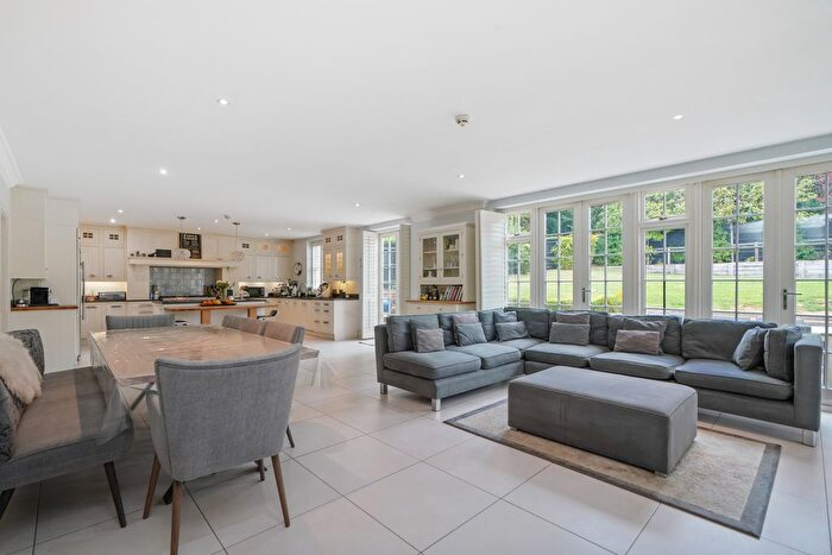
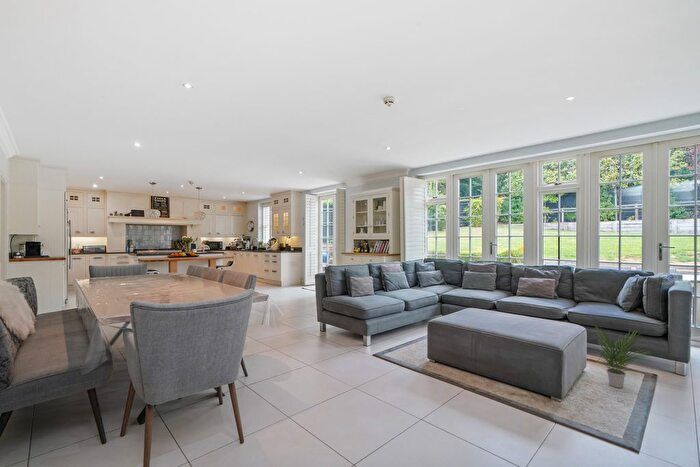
+ potted plant (617, 358)
